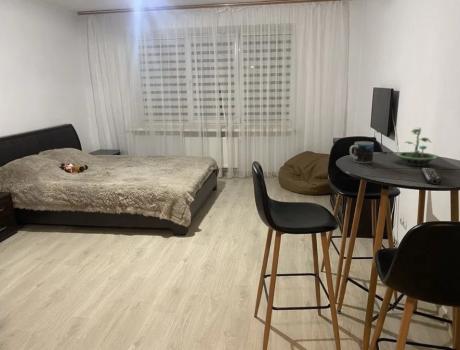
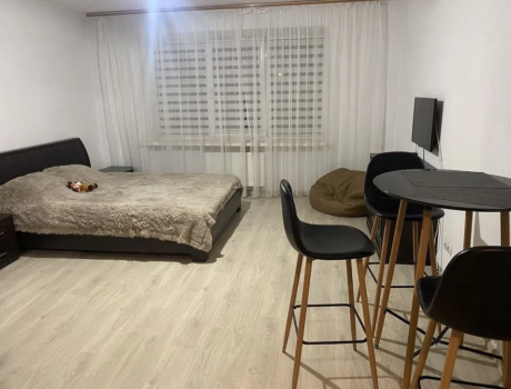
- terrarium (418, 134)
- remote control (430, 175)
- mug (360, 152)
